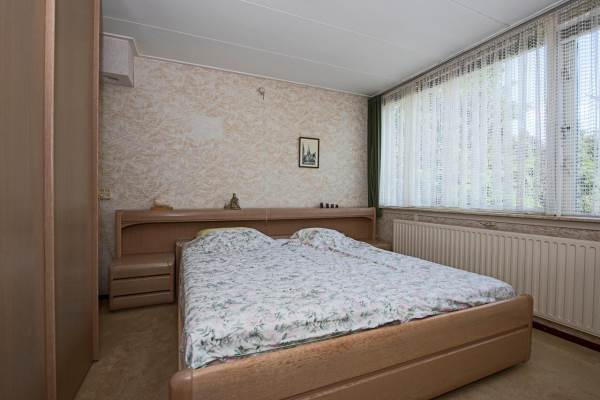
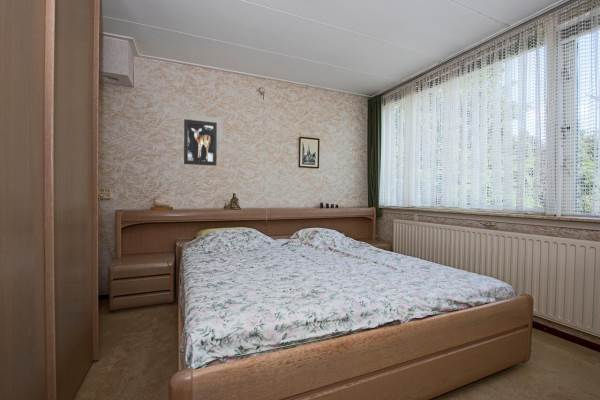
+ wall art (200, 142)
